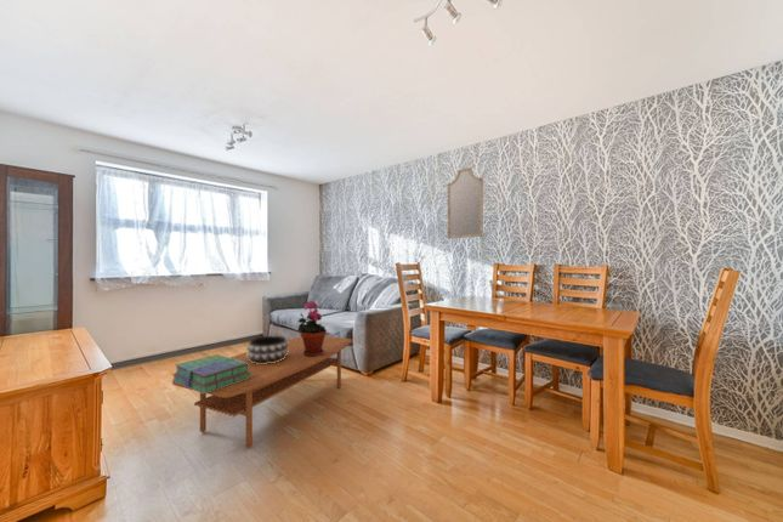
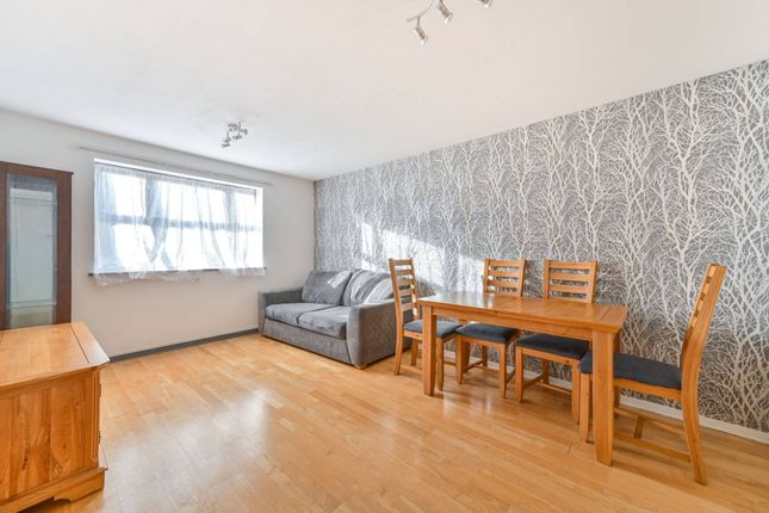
- decorative bowl (267, 348)
- home mirror (464, 203)
- stack of books (211, 370)
- potted plant (312, 327)
- coffee table (280, 381)
